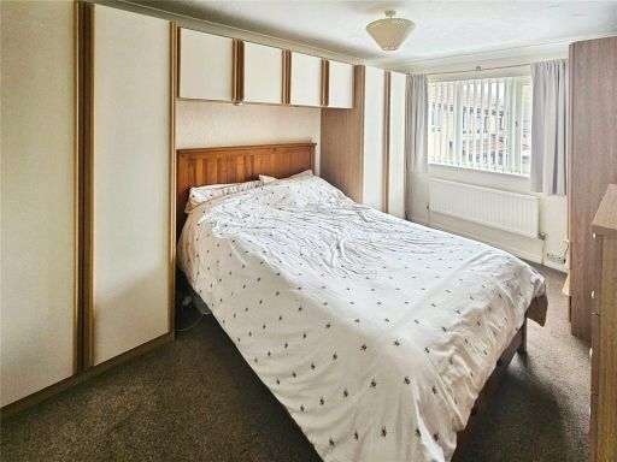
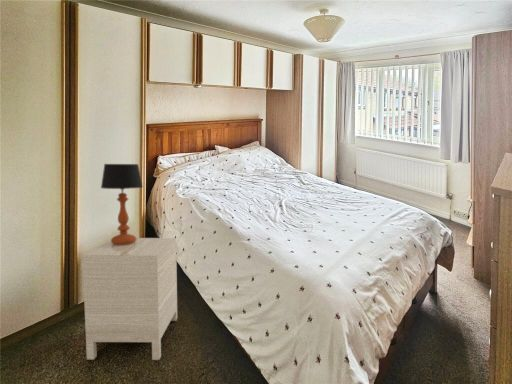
+ nightstand (130, 293)
+ table lamp (122, 203)
